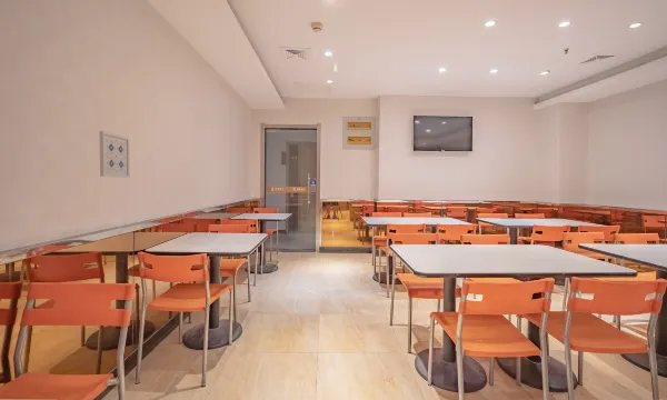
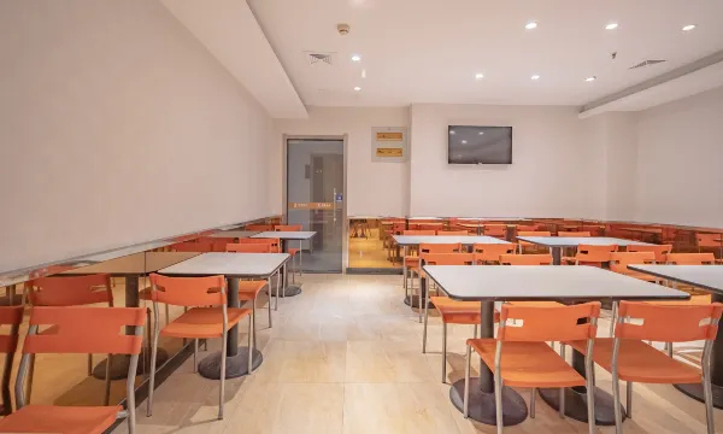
- wall art (116, 156)
